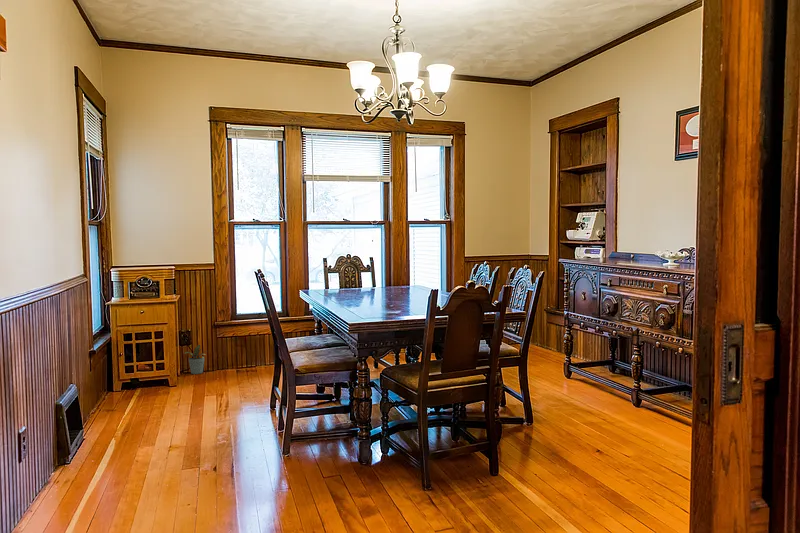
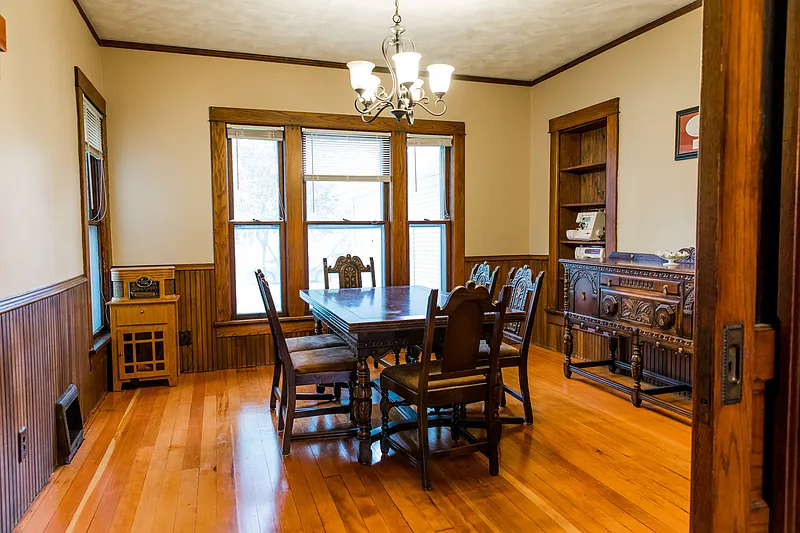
- potted plant (195, 359)
